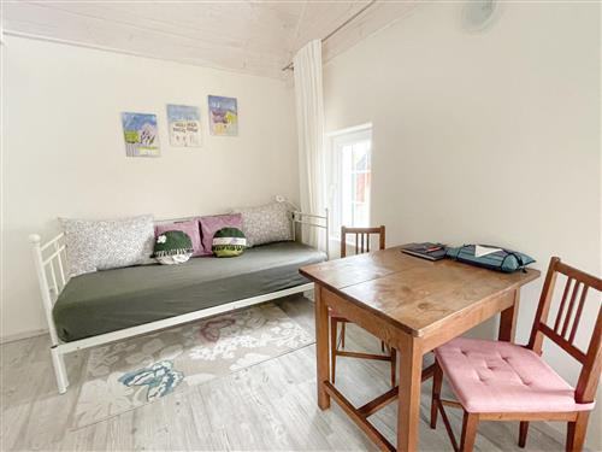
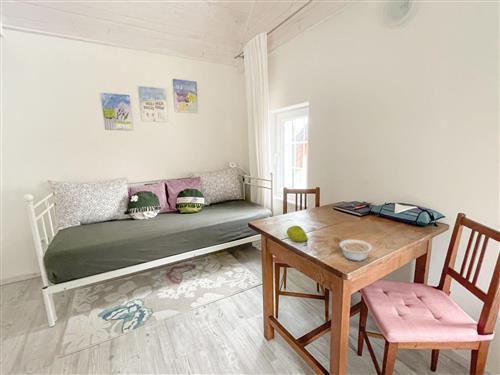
+ fruit (298, 234)
+ legume (354, 250)
